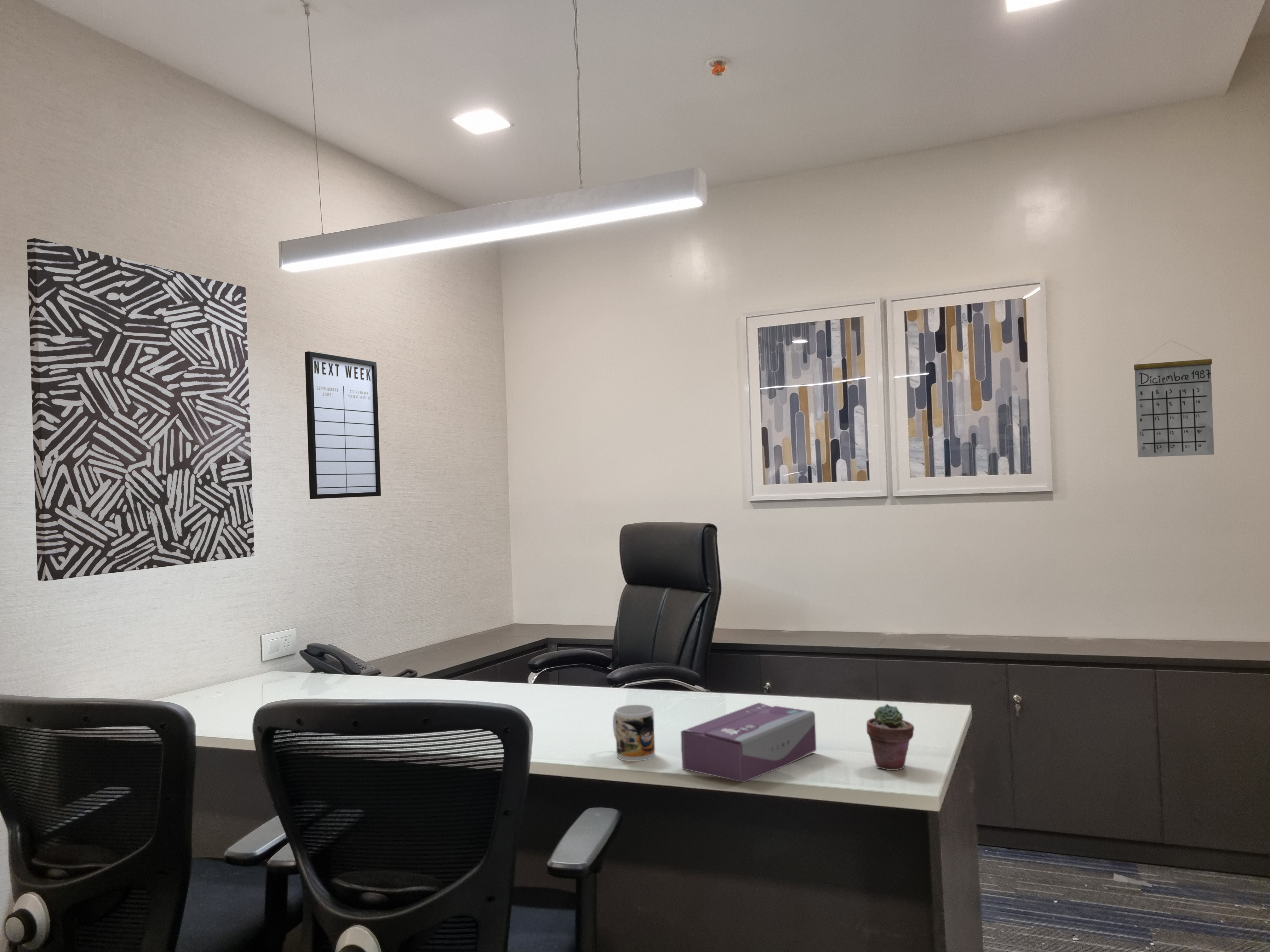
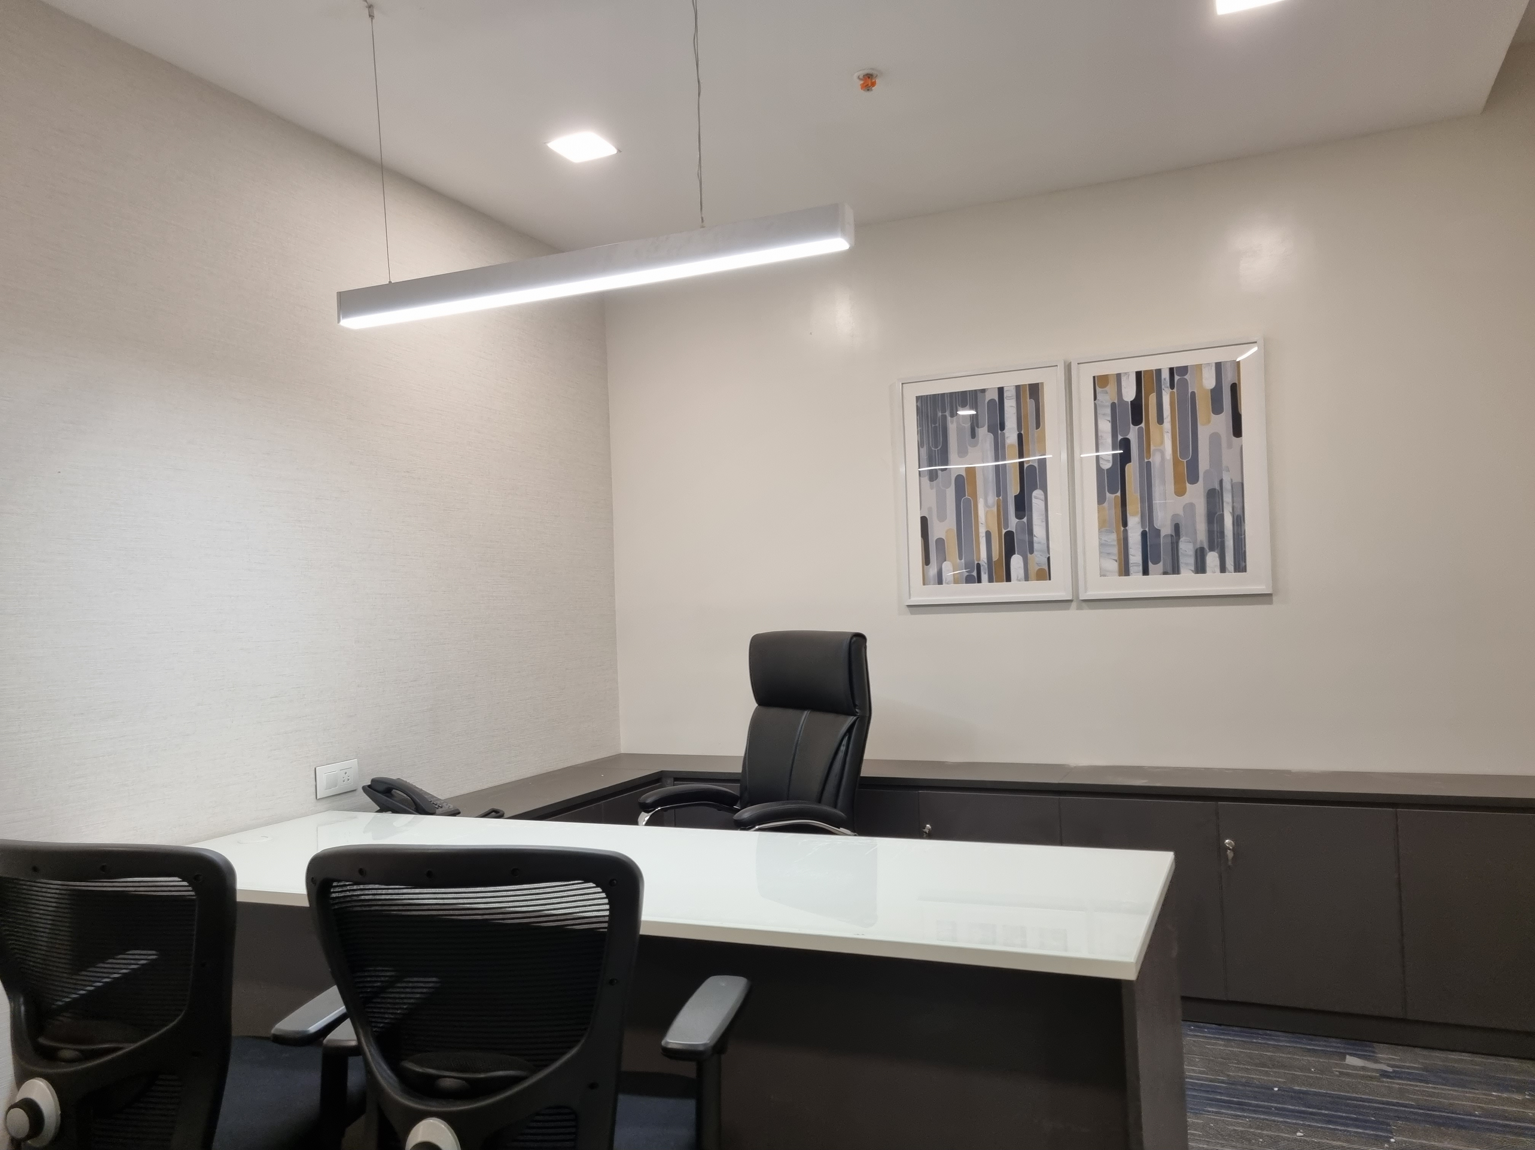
- wall art (154, 416)
- calendar (1173, 398)
- writing board (345, 427)
- mug (630, 730)
- tissue box (750, 740)
- potted succulent (890, 735)
